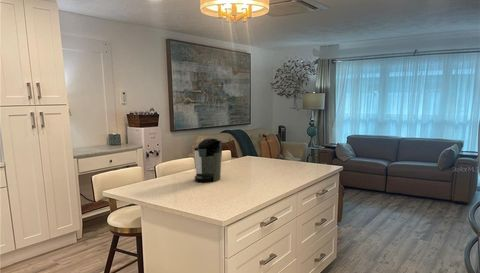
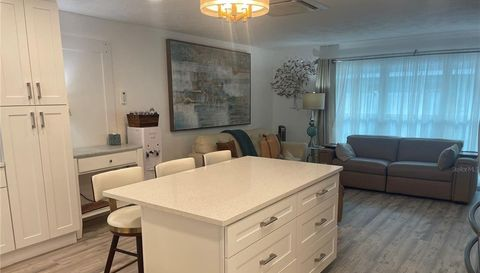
- coffee maker (203, 158)
